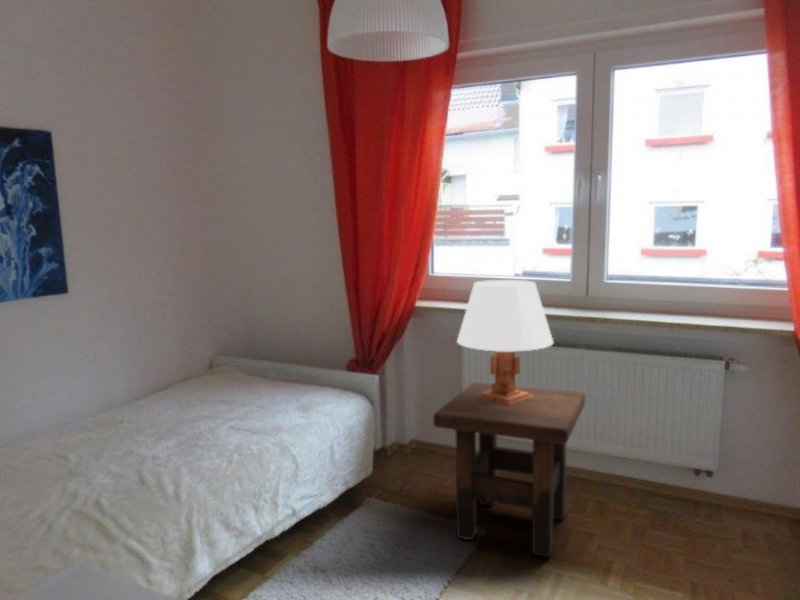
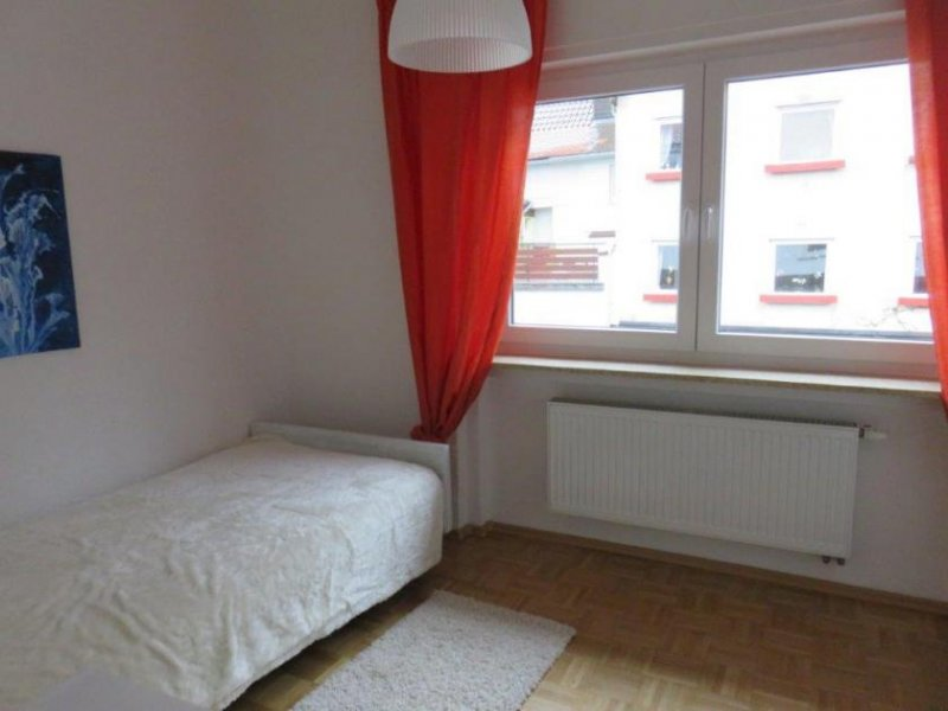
- side table (512, 464)
- table lamp (504, 340)
